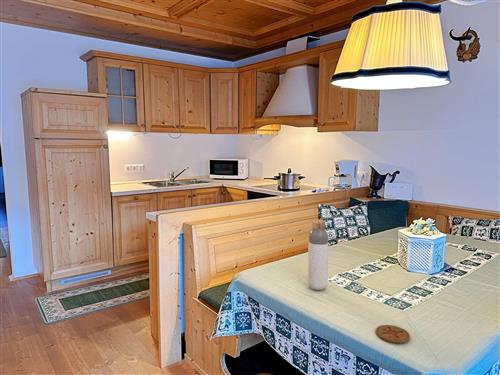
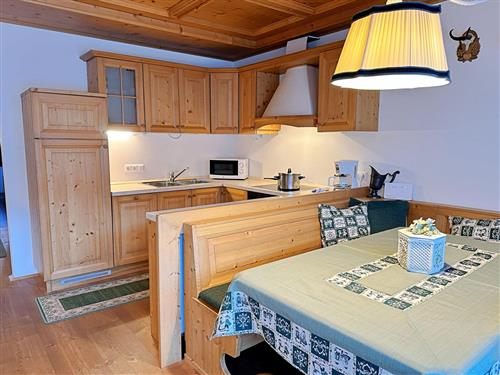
- bottle (318, 254)
- coaster (392, 333)
